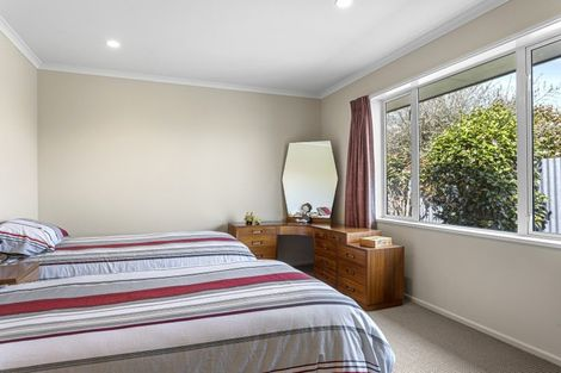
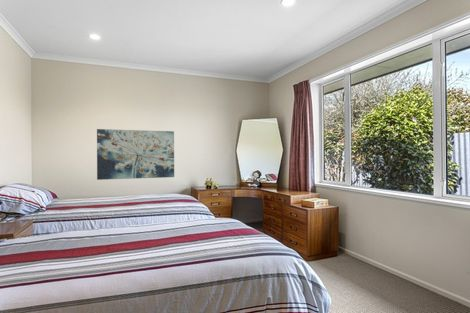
+ wall art (137, 154)
